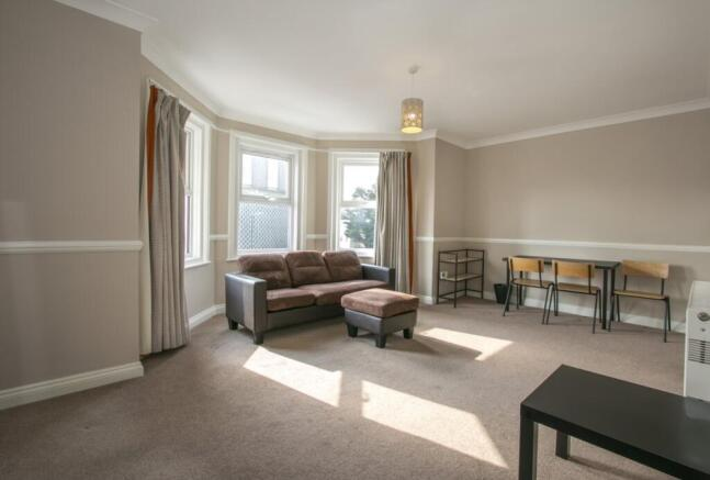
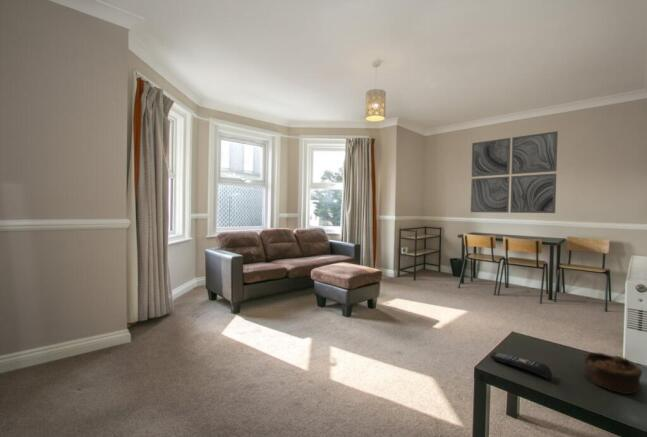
+ bowl (611, 371)
+ wall art (511, 176)
+ remote control (519, 363)
